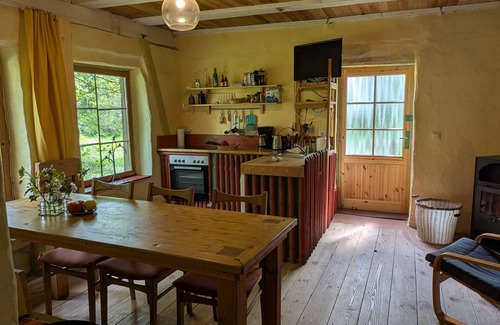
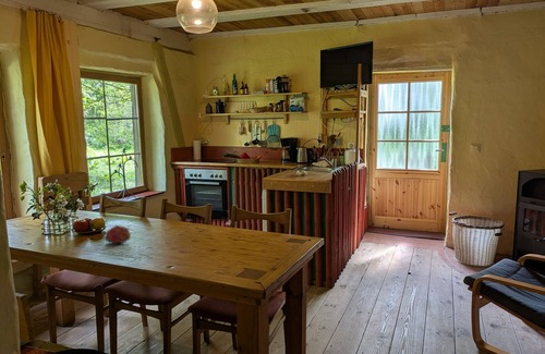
+ fruit (117, 233)
